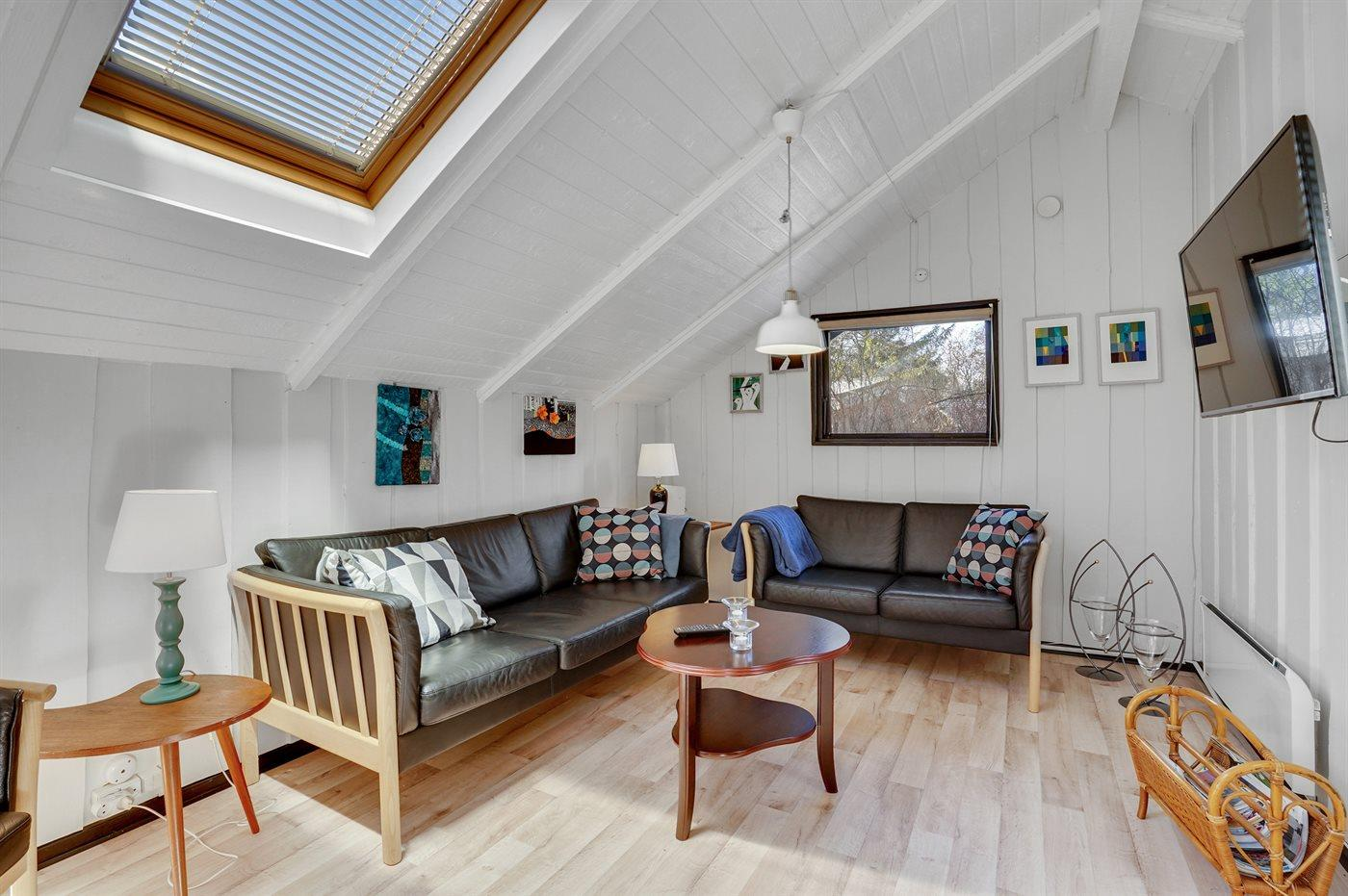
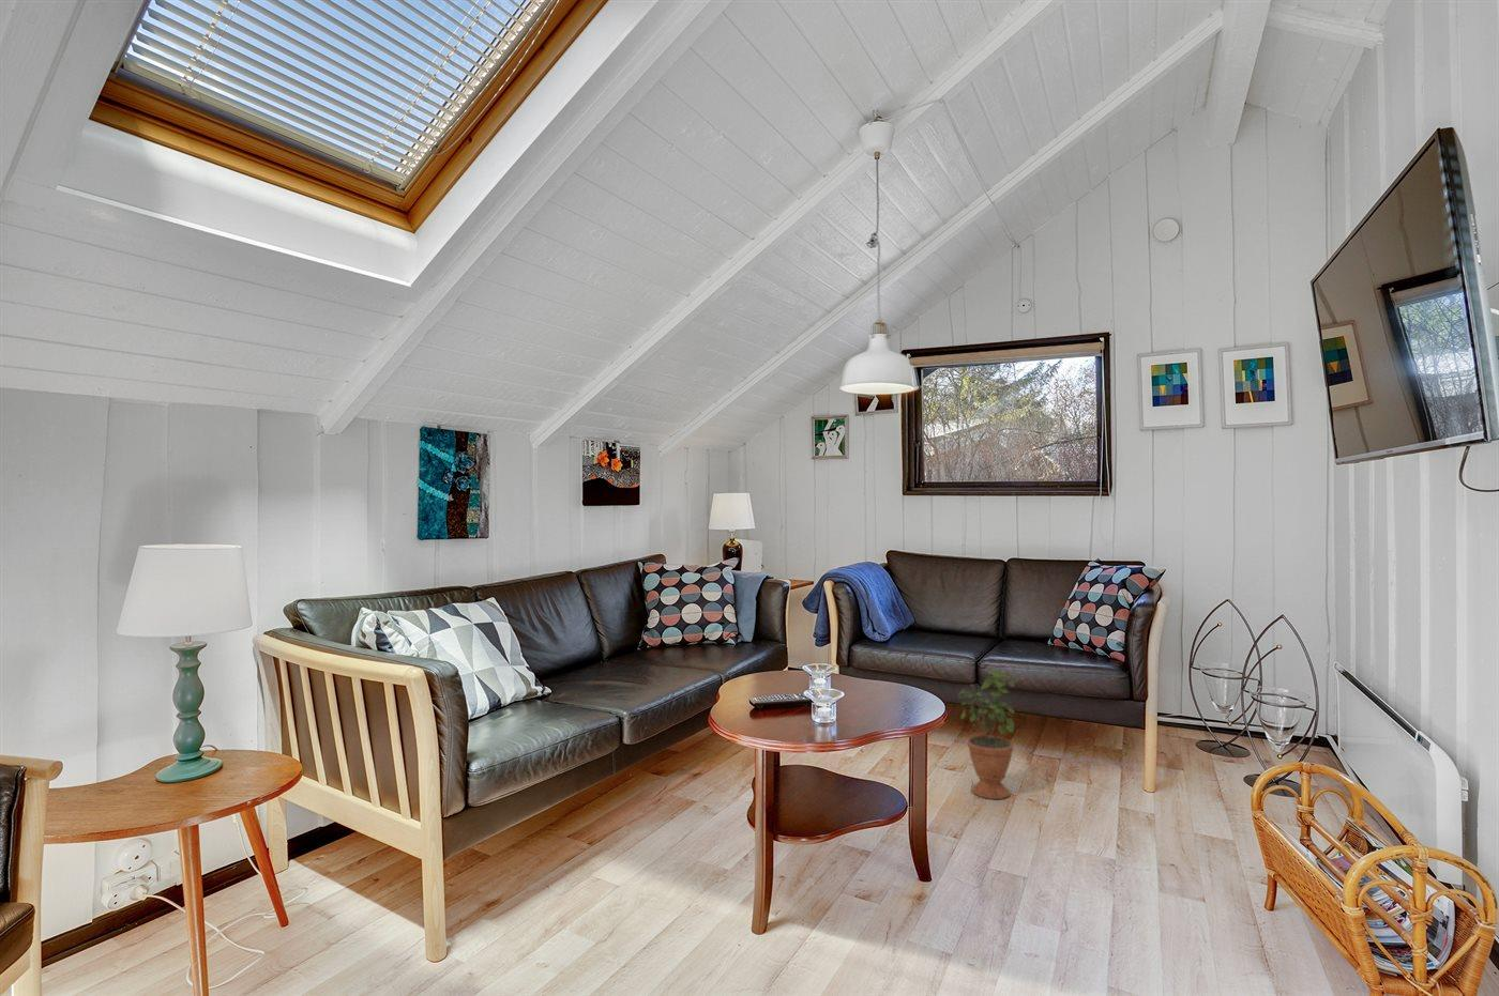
+ potted plant (989, 726)
